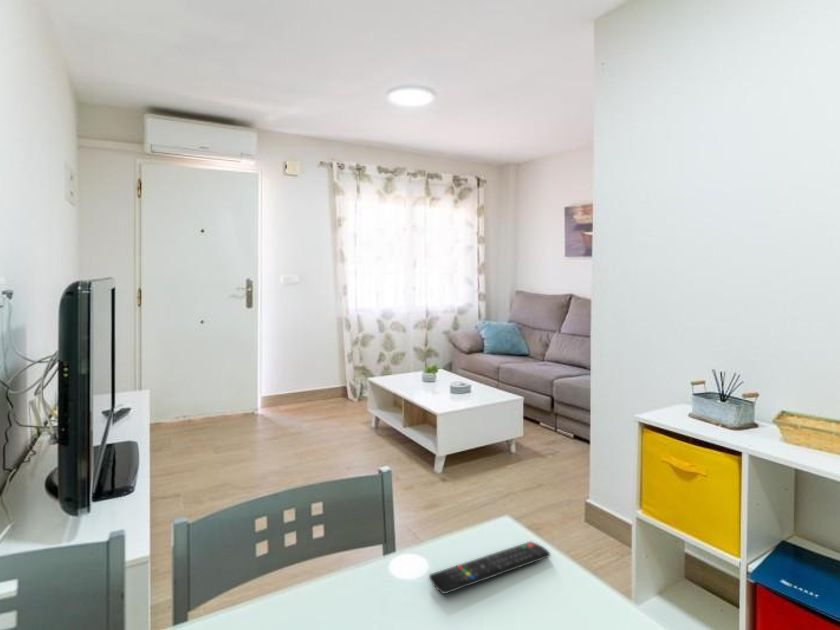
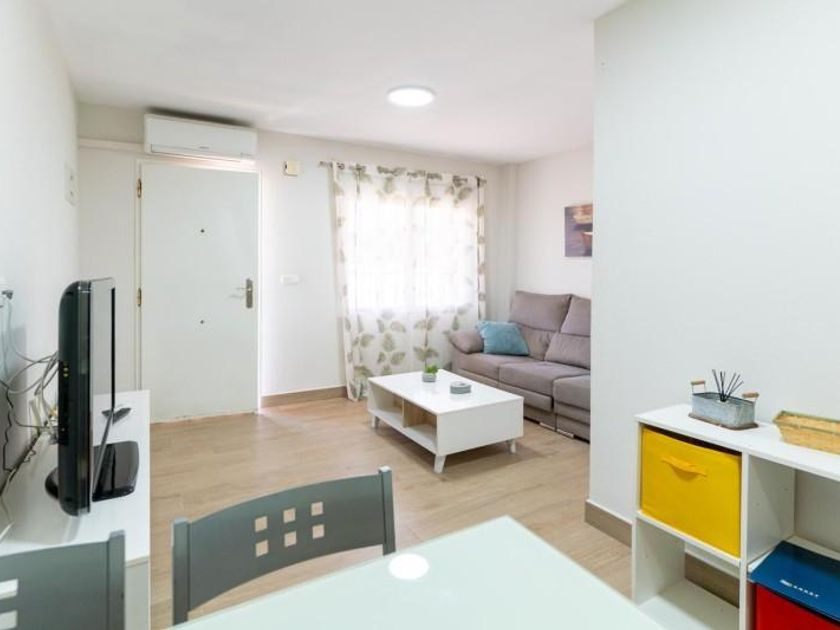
- remote control (493, 566)
